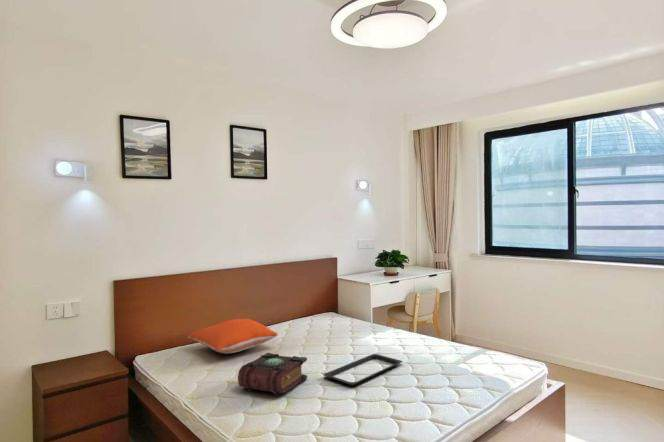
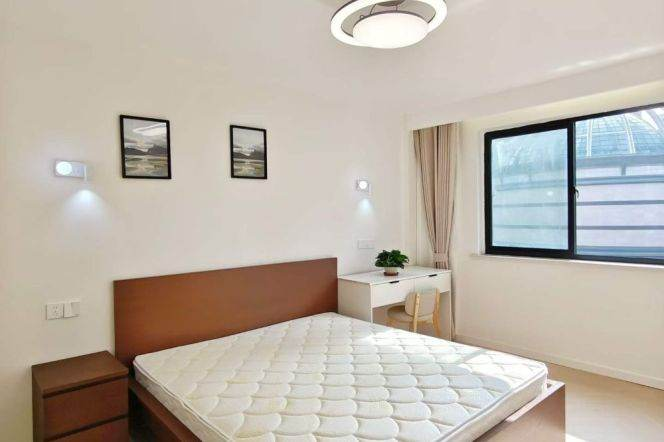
- serving tray (362, 363)
- book (273, 372)
- pillow (232, 335)
